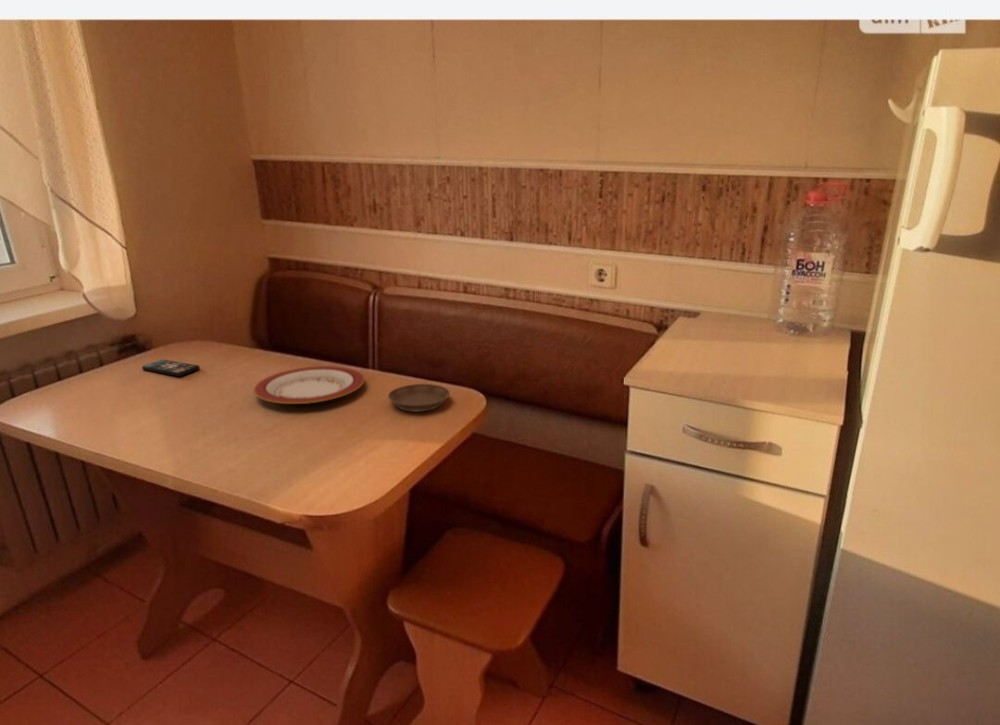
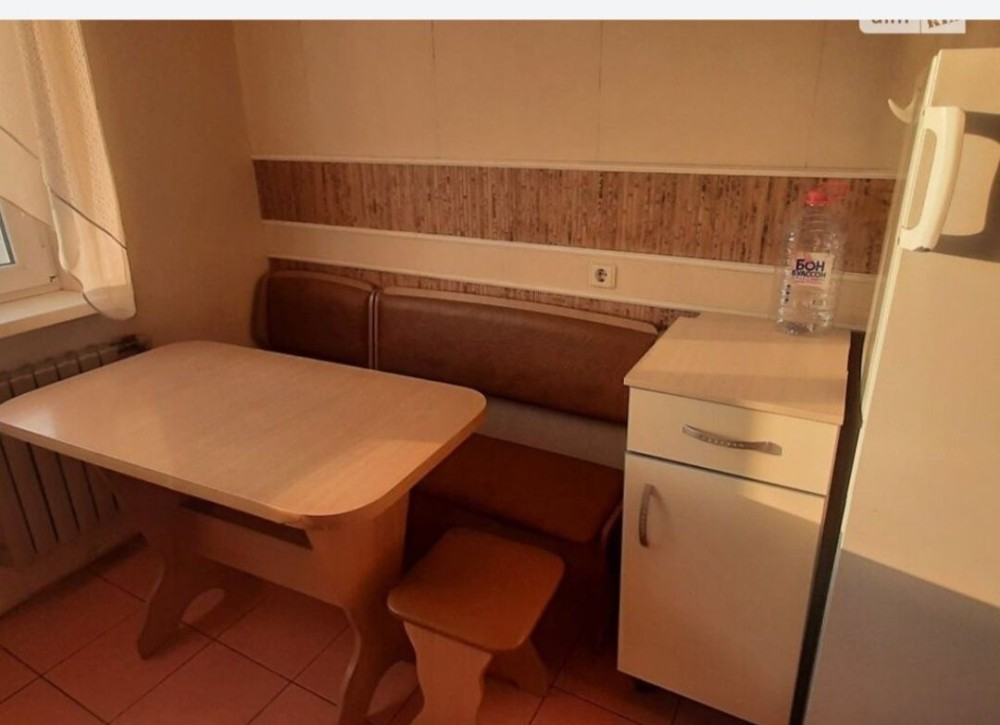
- saucer (419, 398)
- smartphone (170, 367)
- plate (310, 387)
